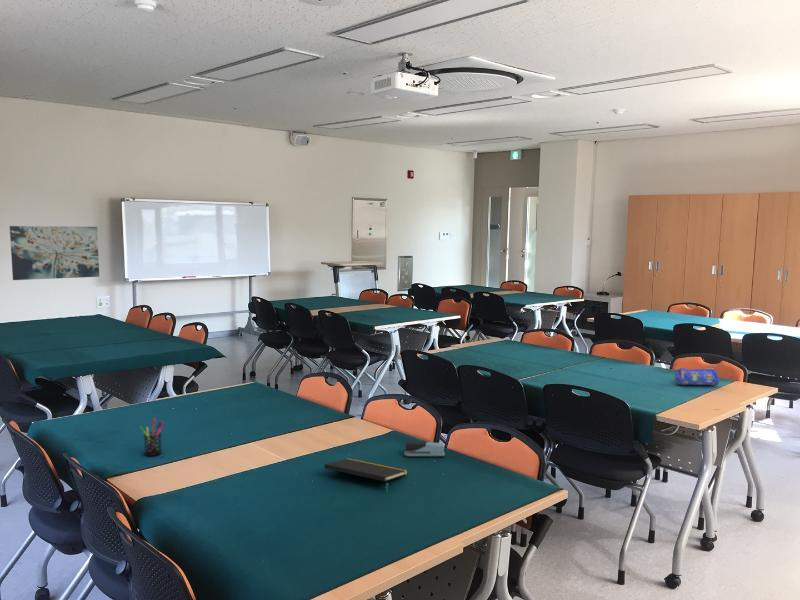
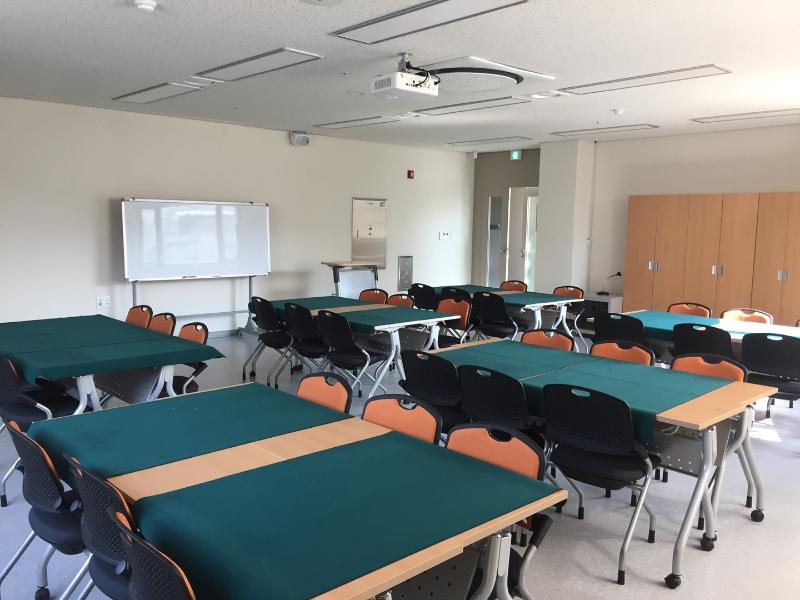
- stapler (424, 448)
- pencil case (697, 376)
- wall art (56, 252)
- pen holder (150, 436)
- notepad (366, 469)
